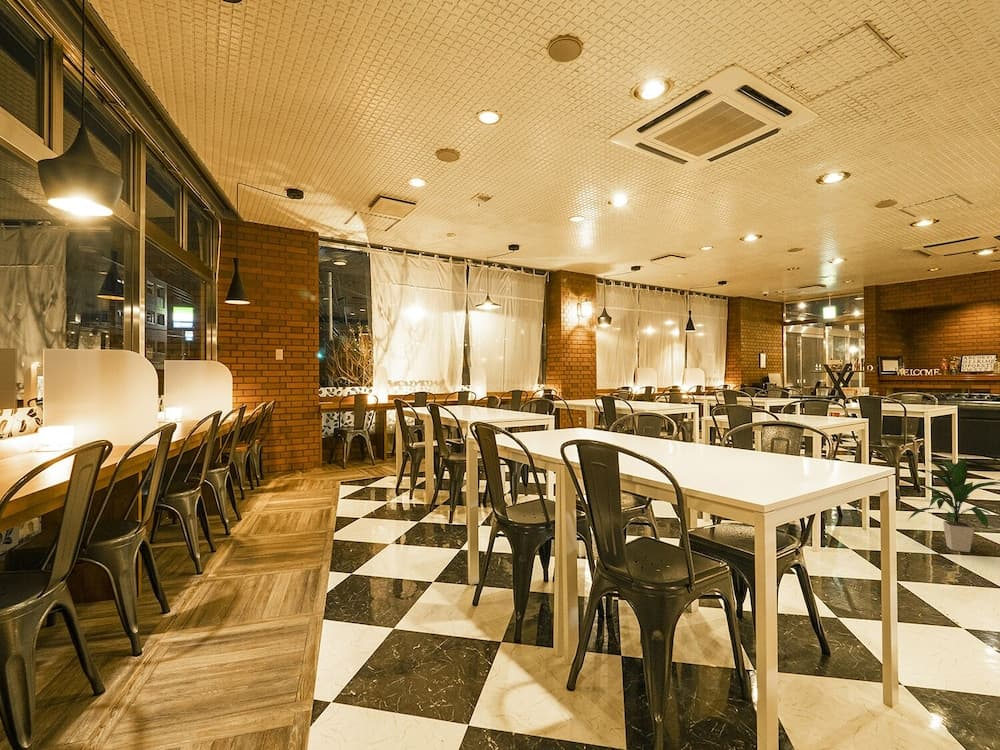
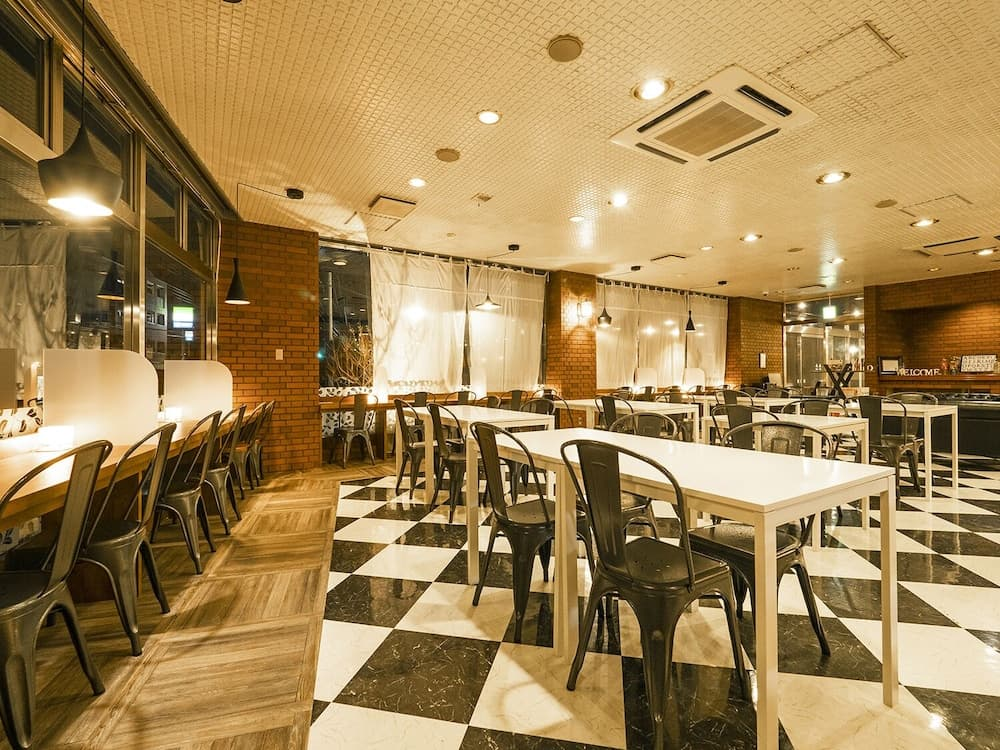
- indoor plant (952, 501)
